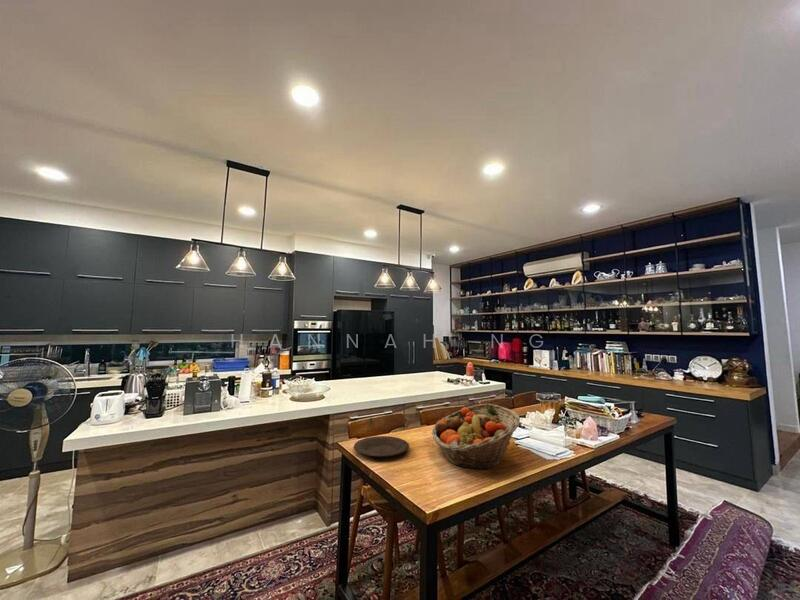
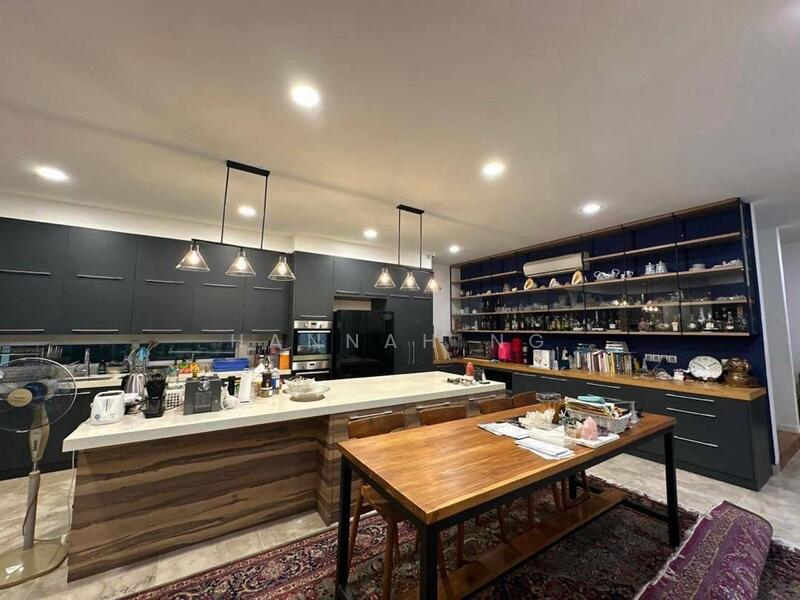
- plate (381, 447)
- fruit basket (474, 432)
